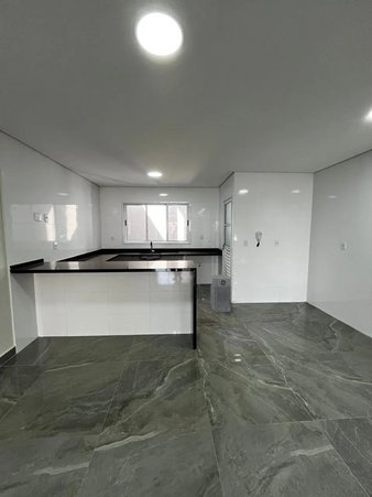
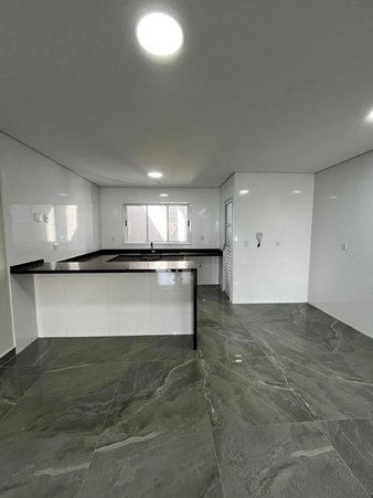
- air purifier (220, 292)
